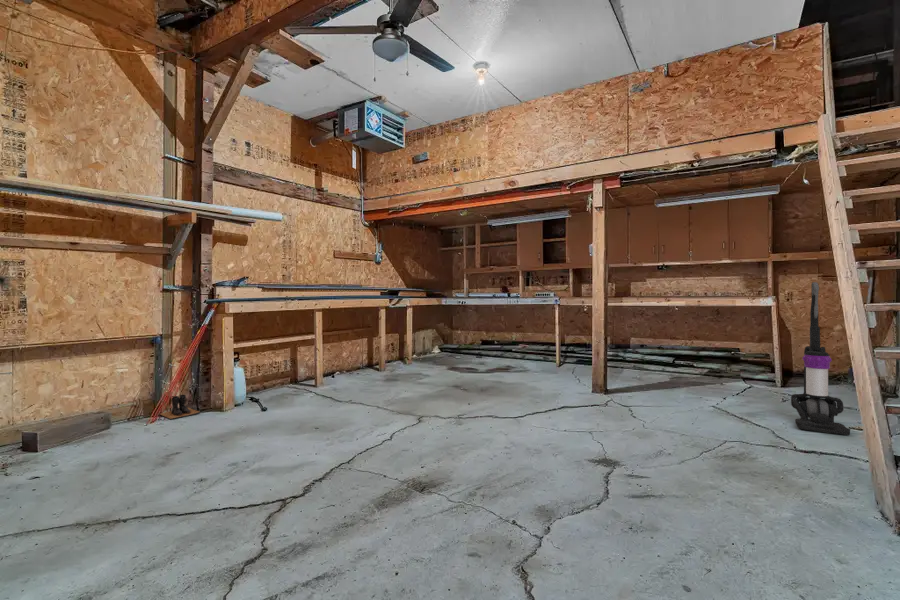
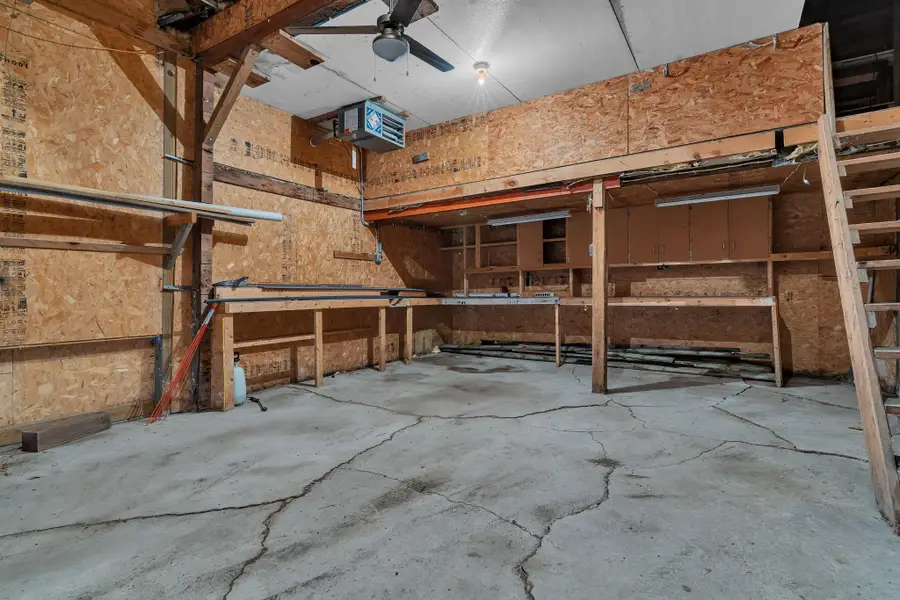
- boots (179, 405)
- vacuum cleaner (817, 353)
